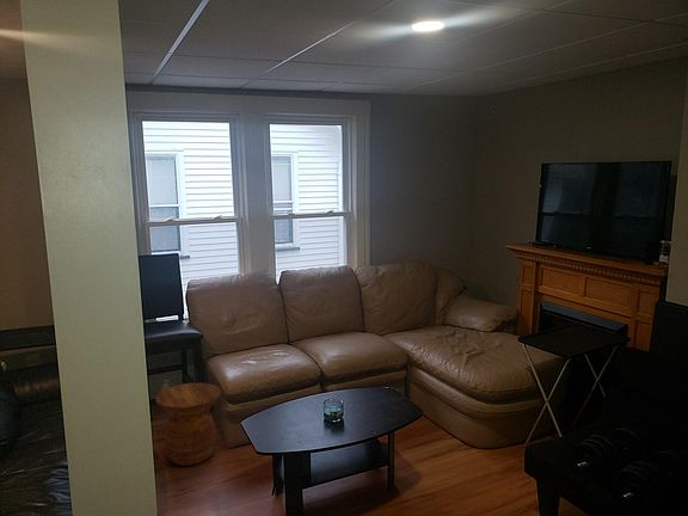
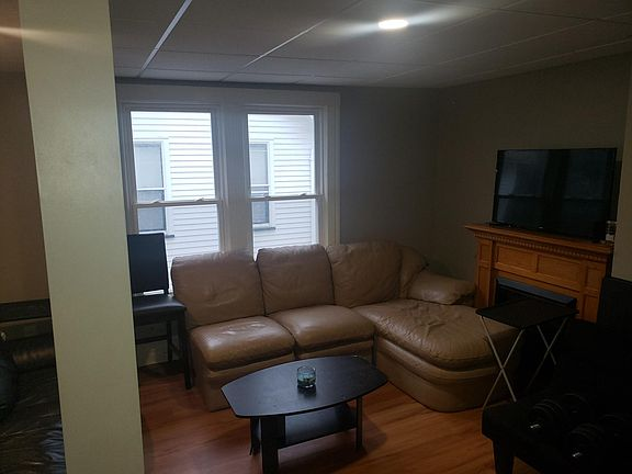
- side table (190, 424)
